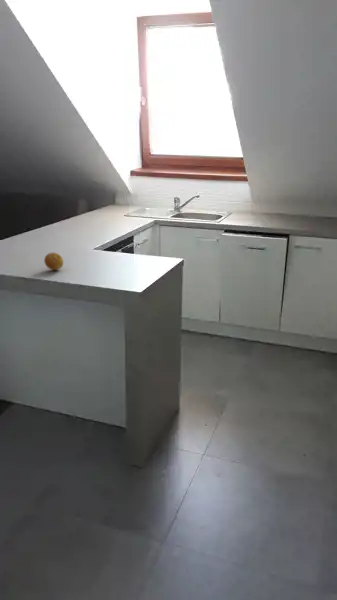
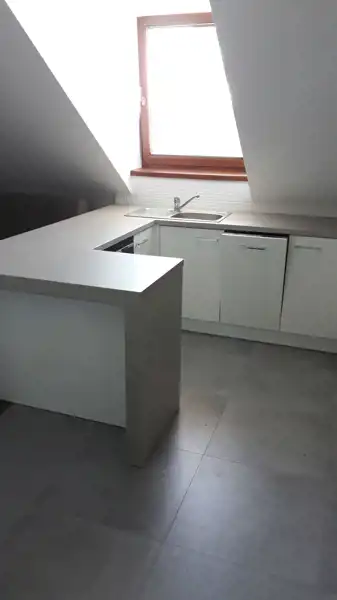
- fruit (53, 261)
